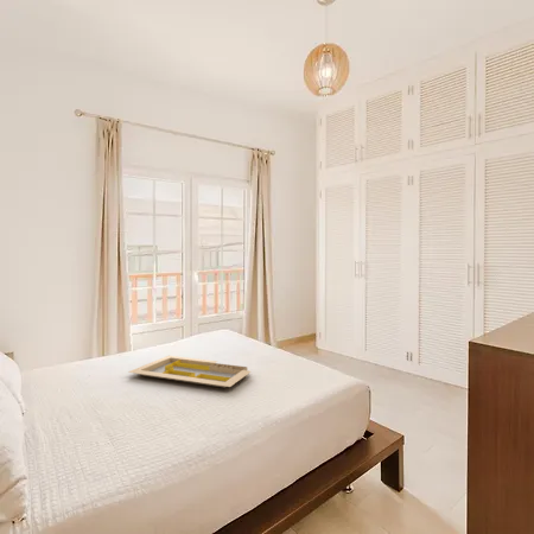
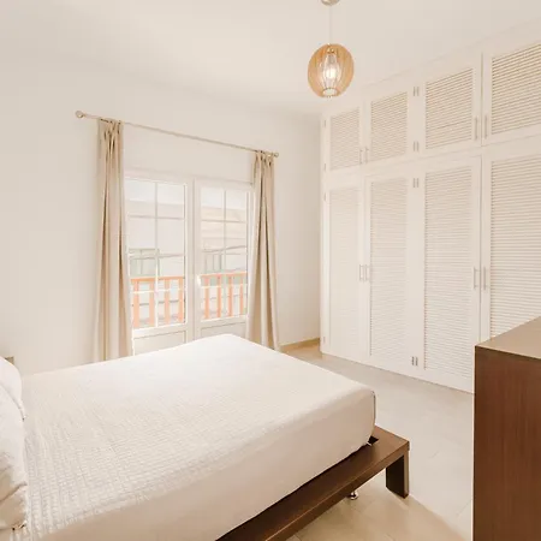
- serving tray (195, 370)
